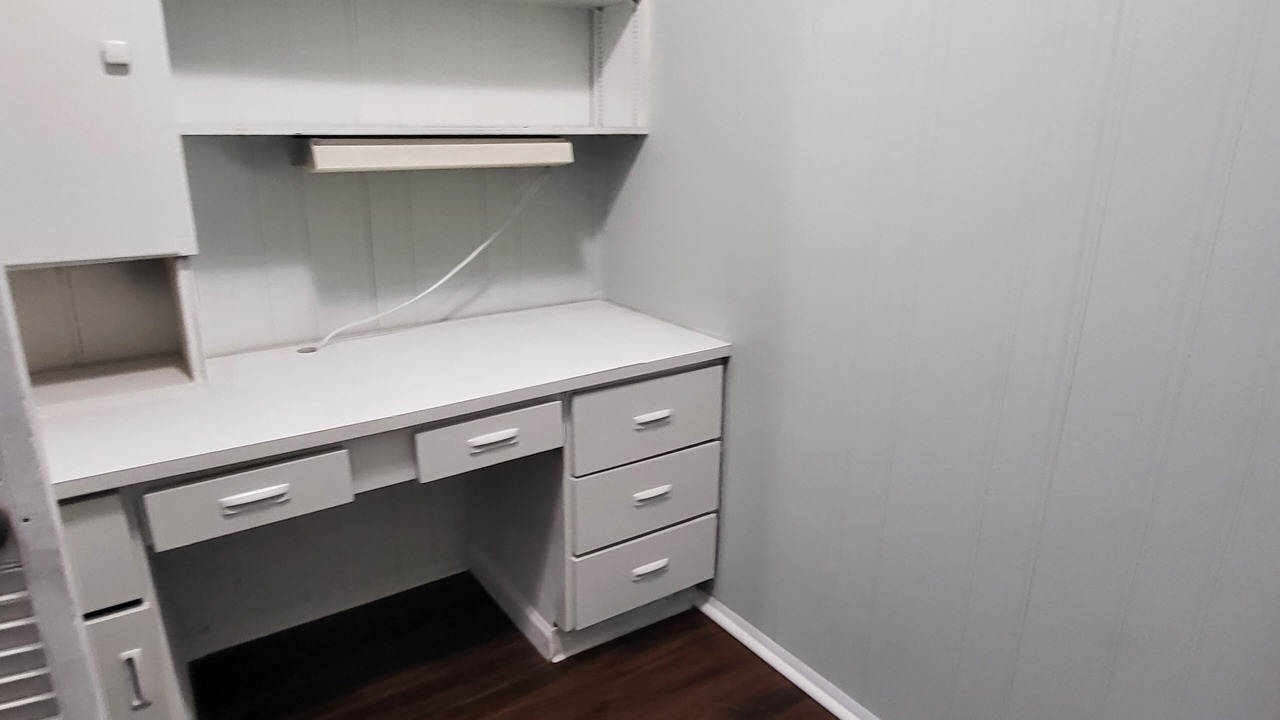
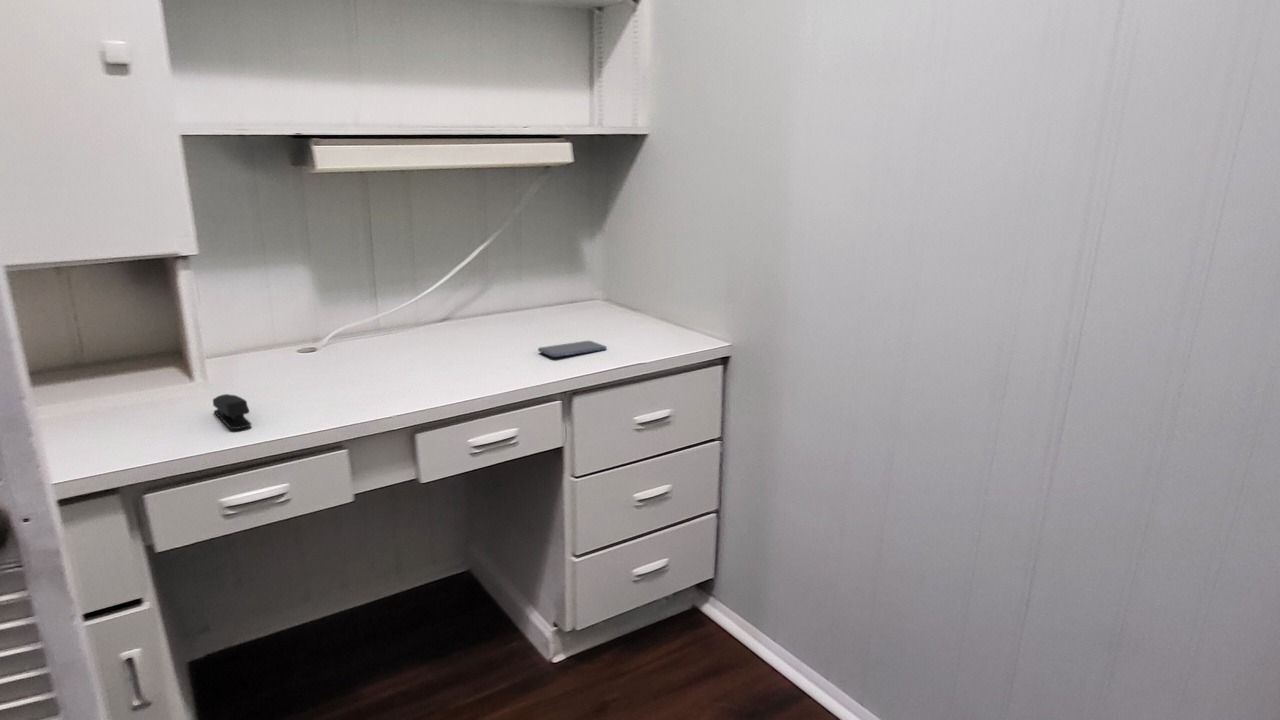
+ smartphone (572, 348)
+ stapler (230, 406)
